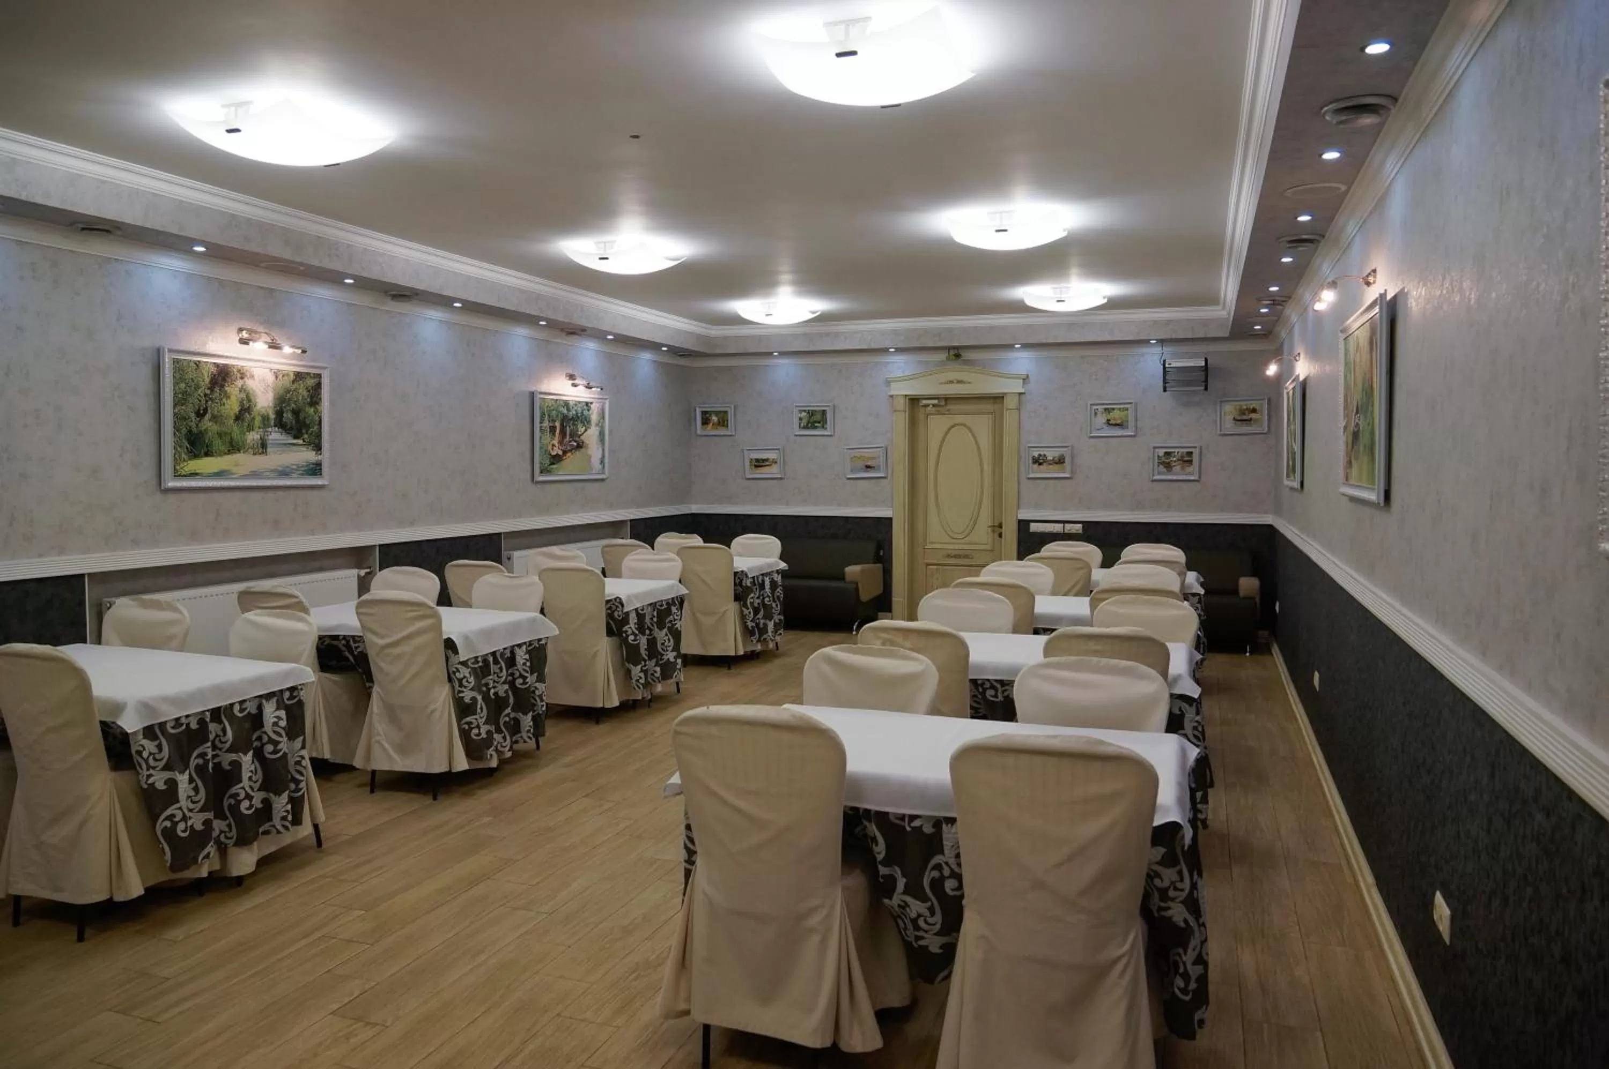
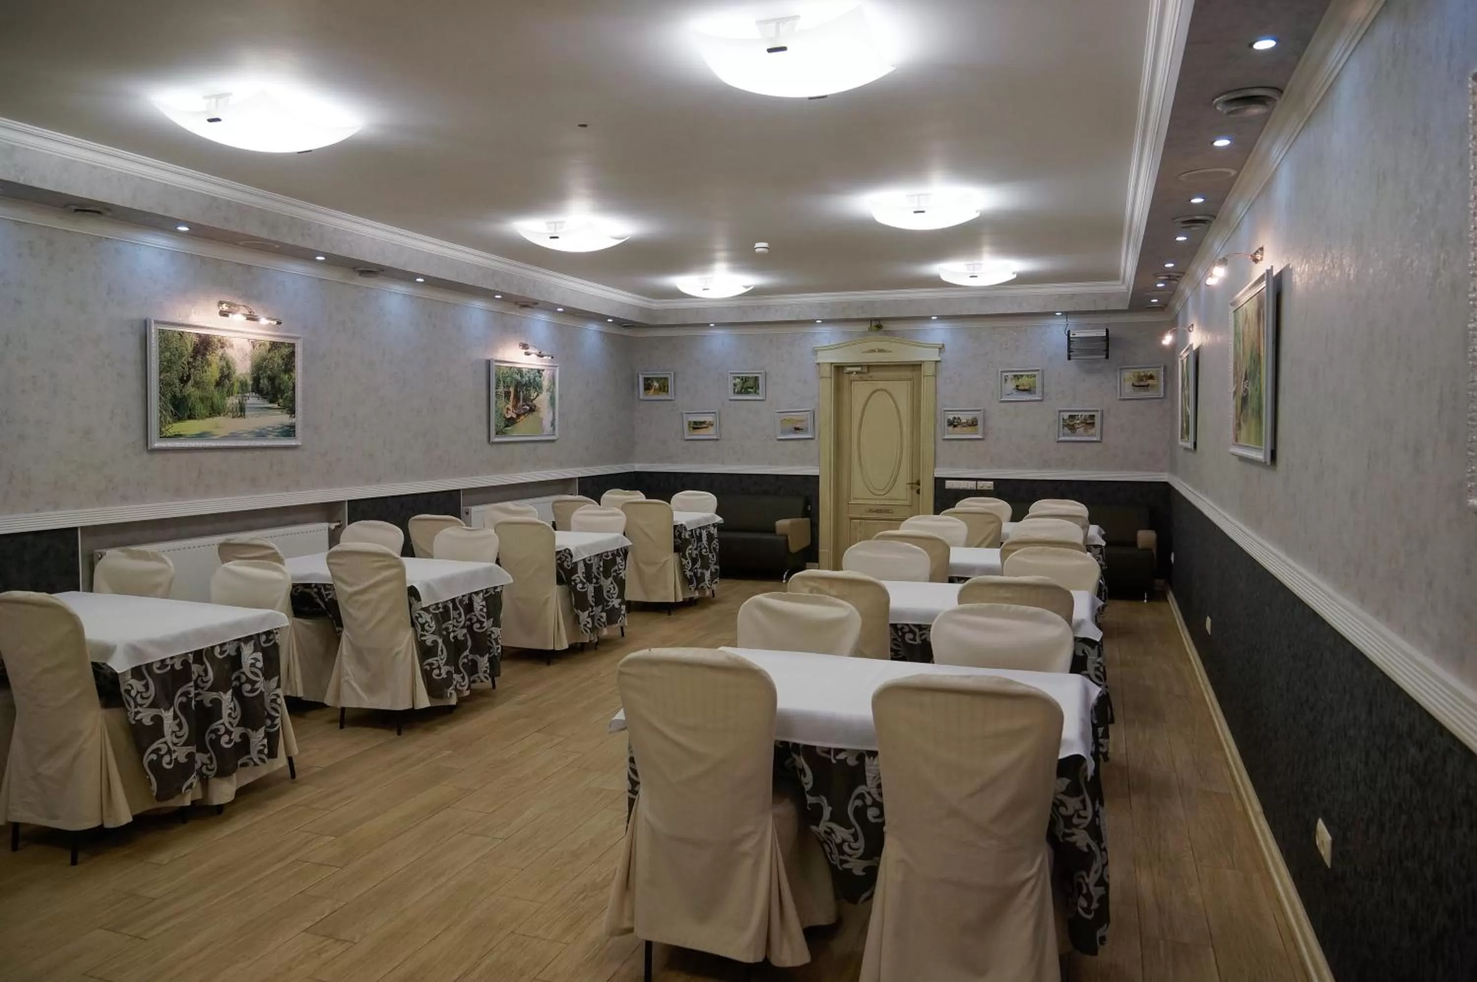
+ smoke detector (762, 248)
